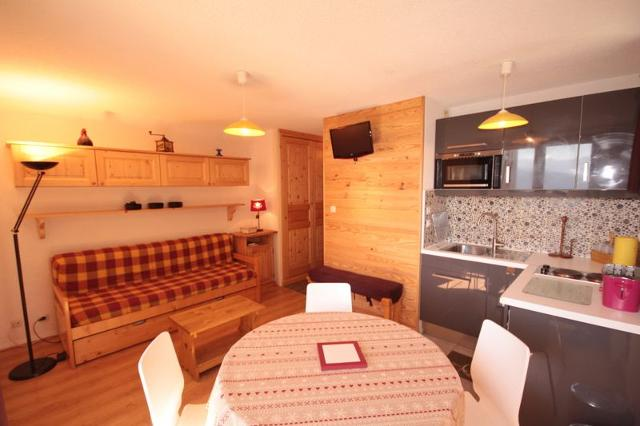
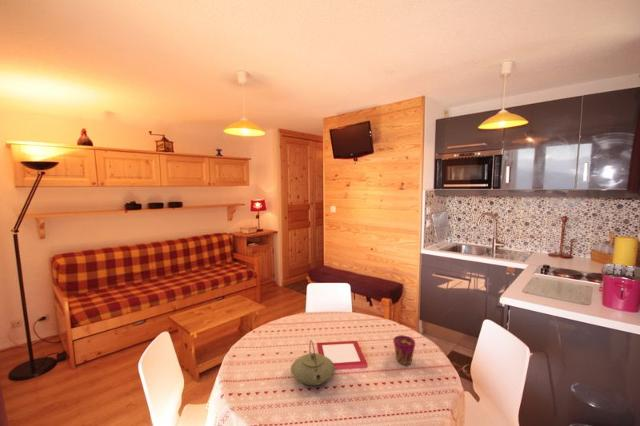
+ teapot (313, 360)
+ cup (402, 349)
